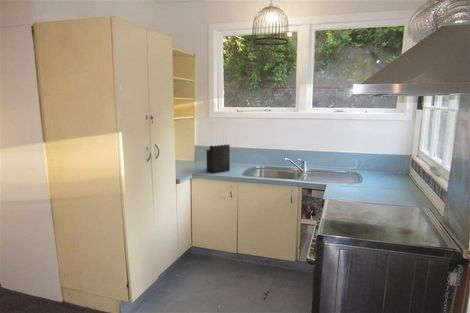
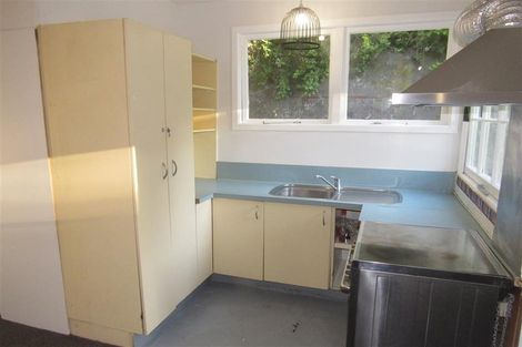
- knife block (217, 151)
